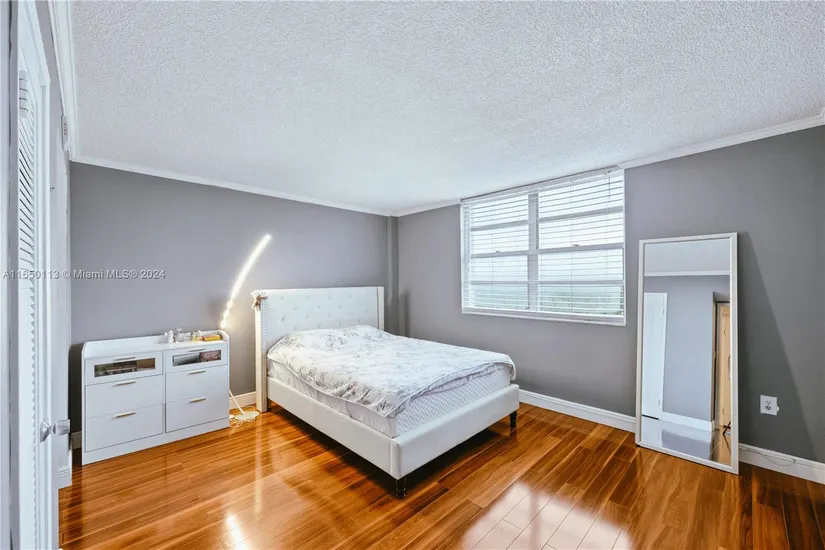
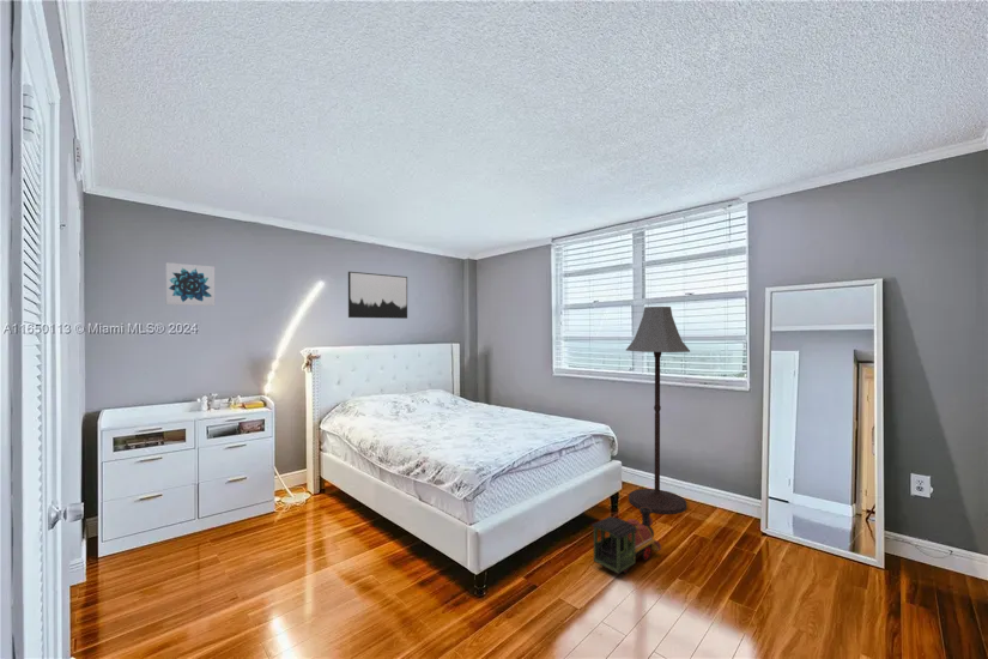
+ toy train (629, 538)
+ wall art (190, 284)
+ wall art (378, 296)
+ floor lamp (656, 405)
